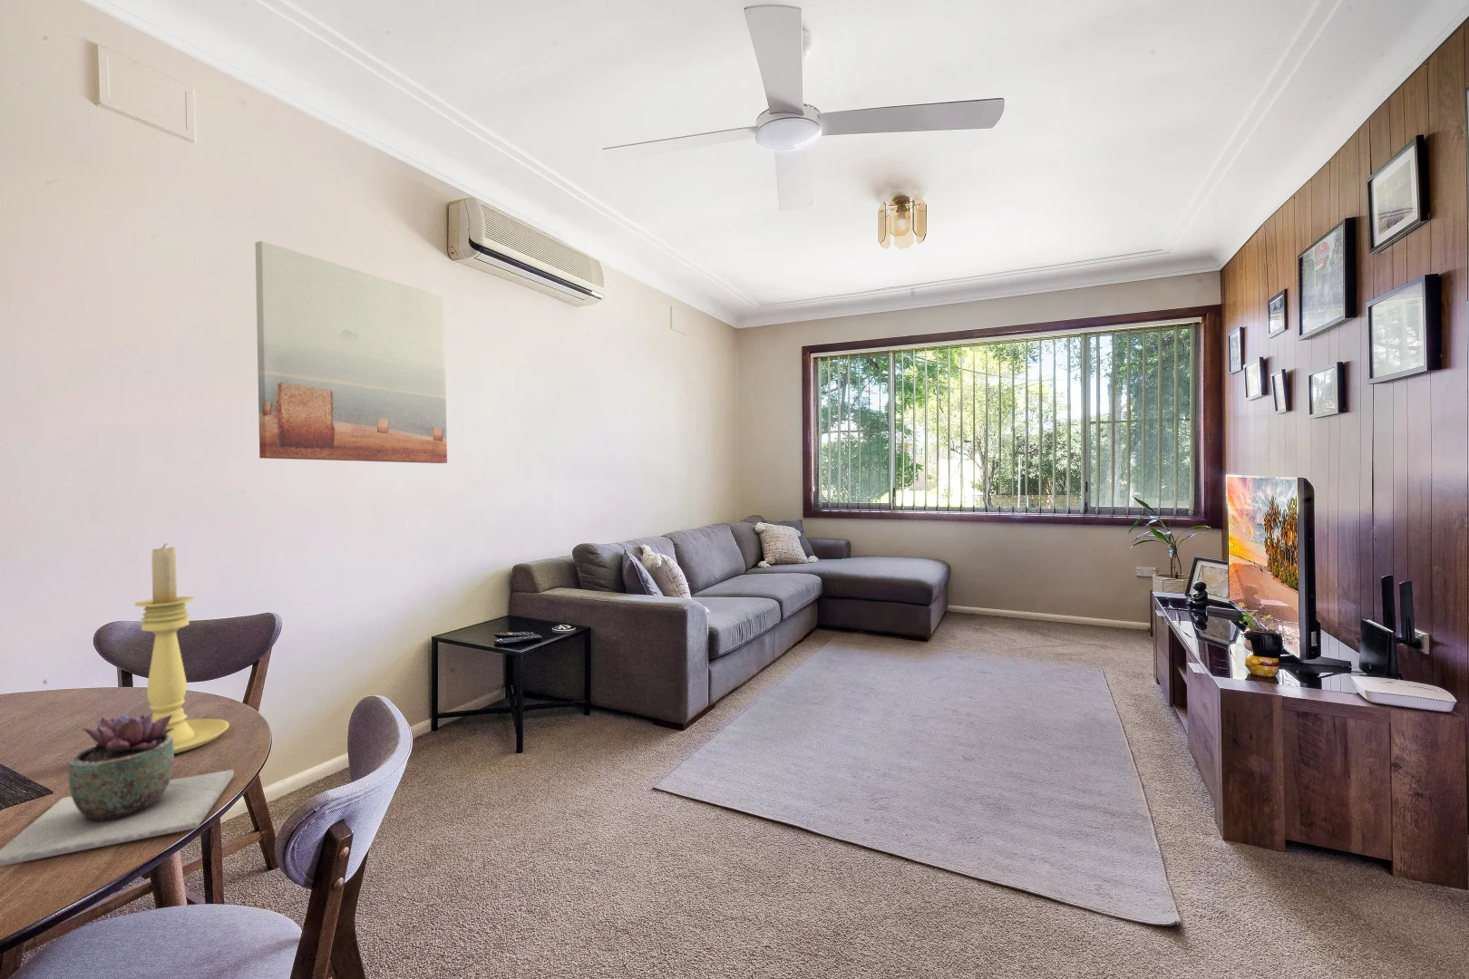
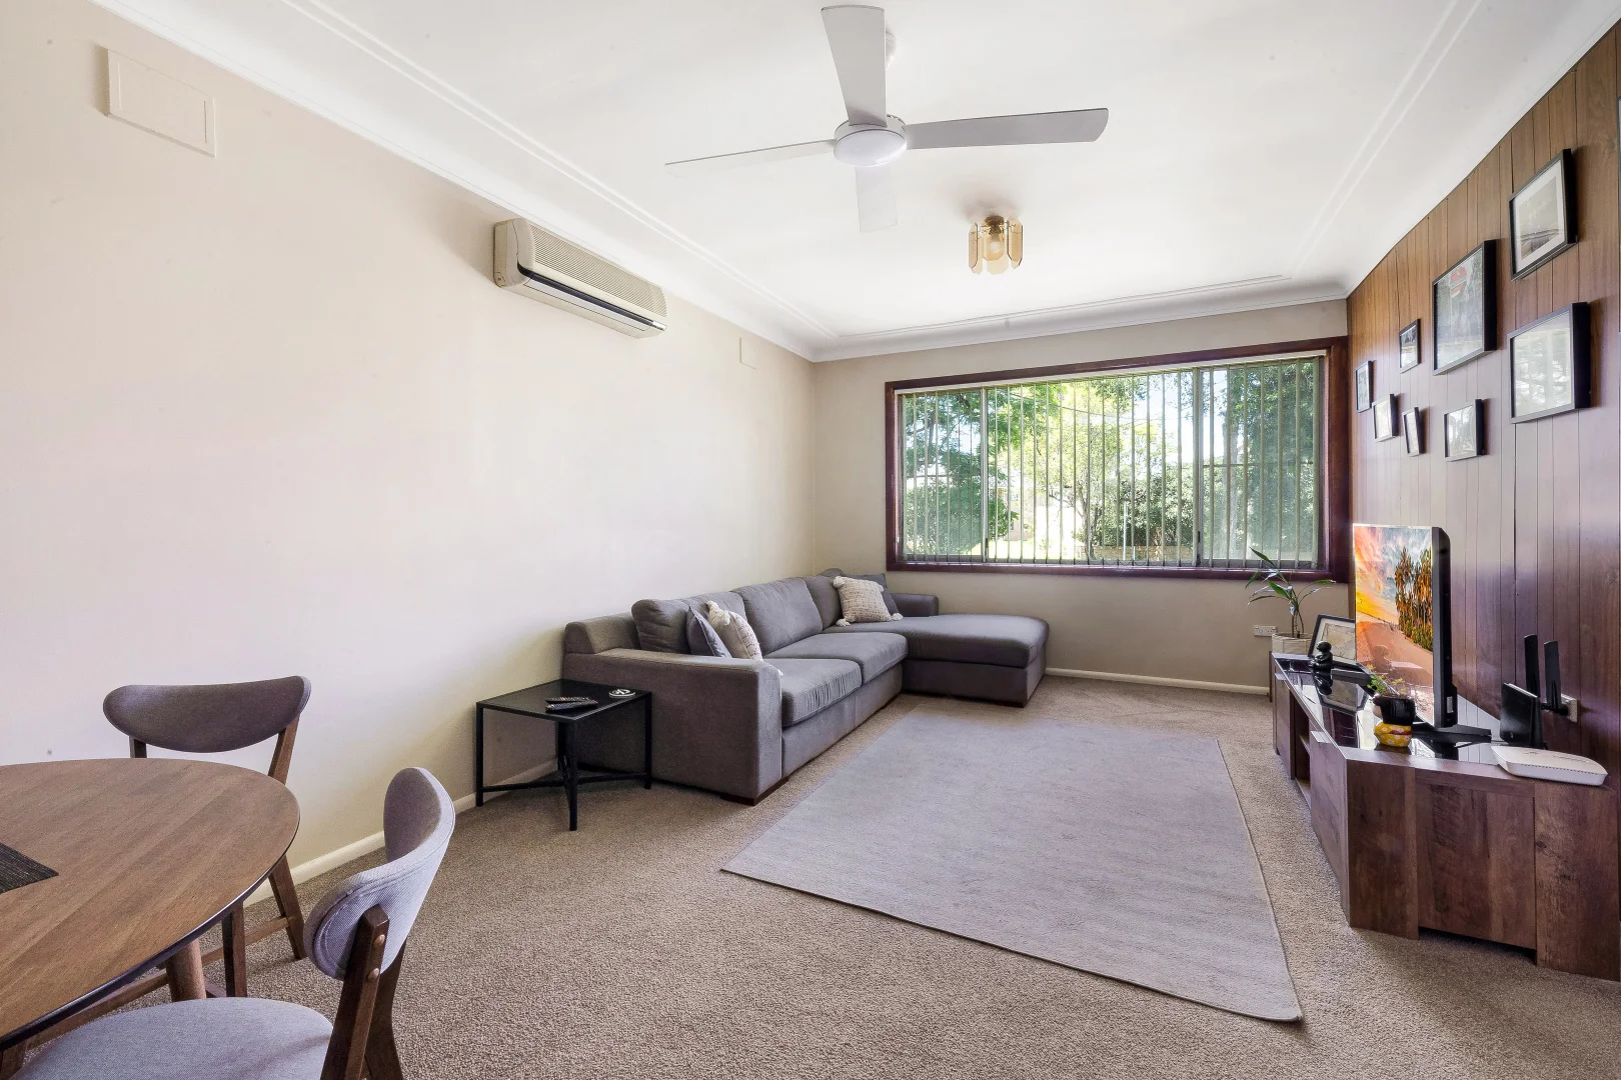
- succulent plant (126, 765)
- candle holder (166, 642)
- wall art (363, 367)
